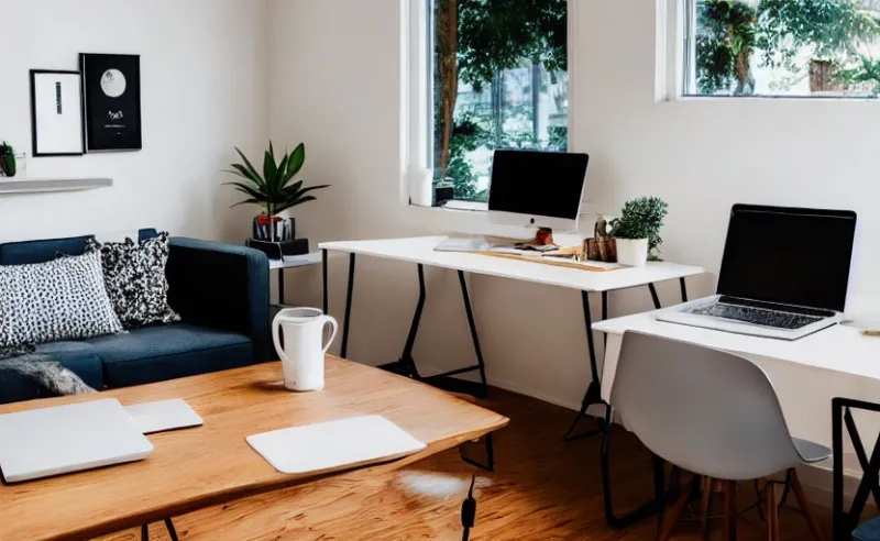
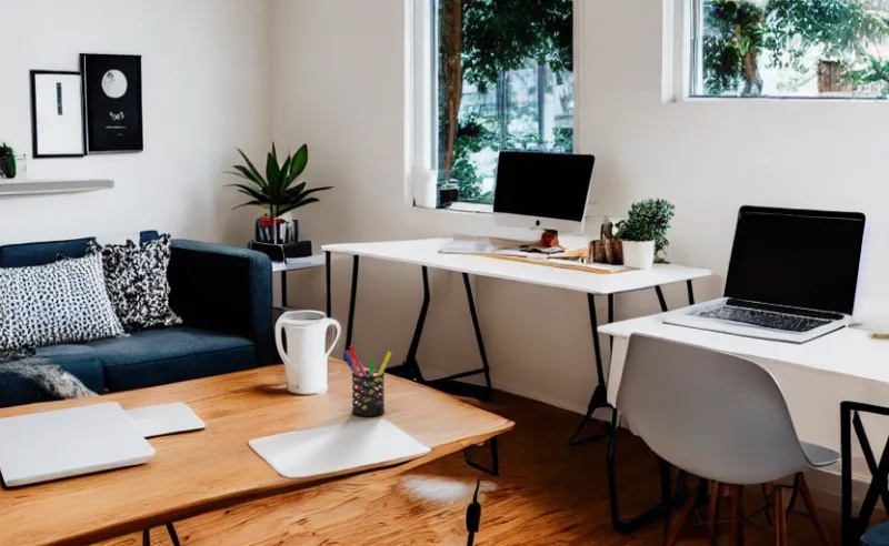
+ pen holder (367, 378)
